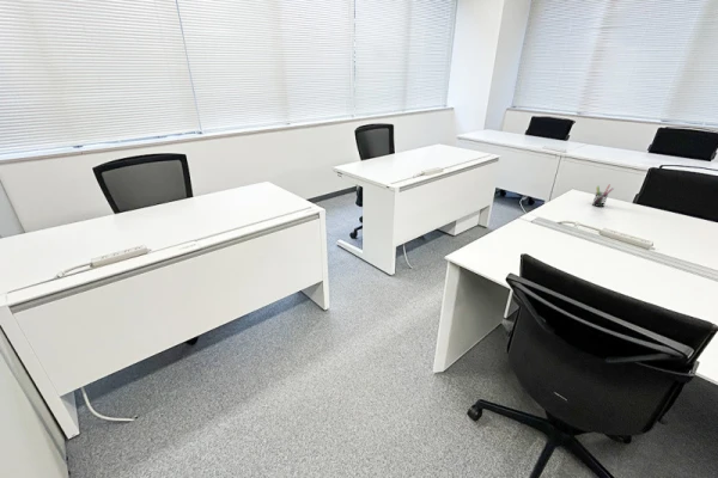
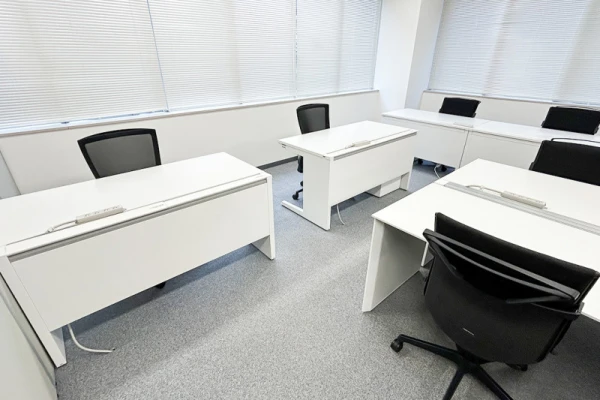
- pen holder (601, 194)
